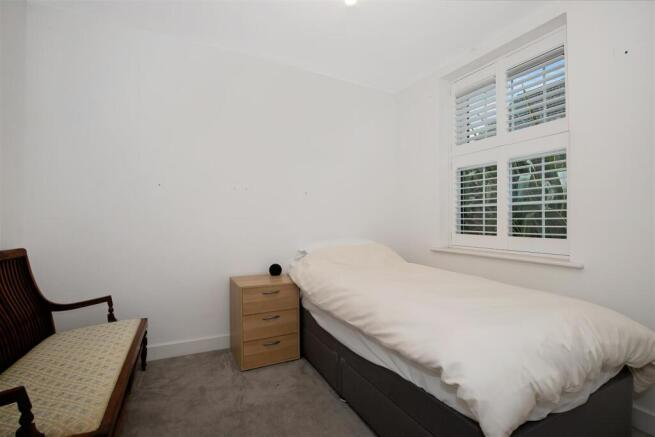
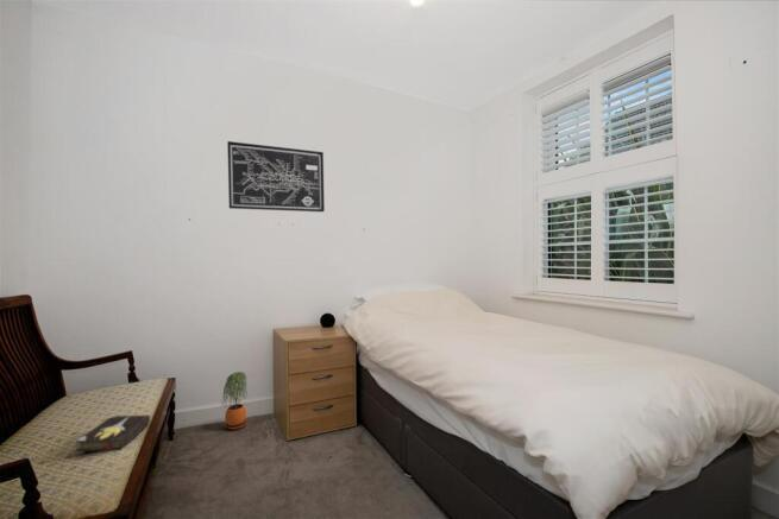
+ potted plant (234, 399)
+ hardback book (115, 431)
+ wall art (278, 178)
